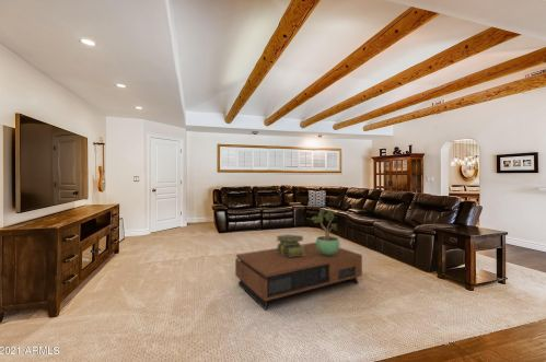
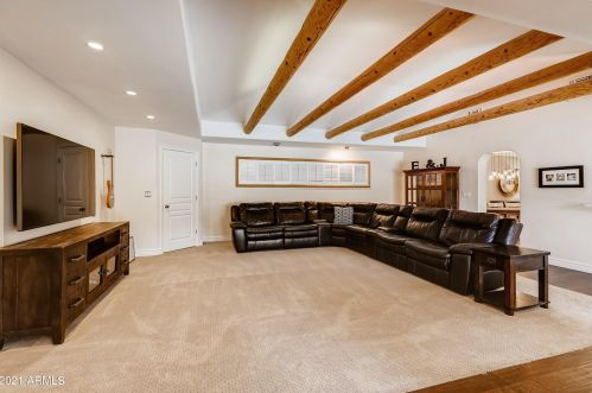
- potted plant (326, 232)
- coffee table (298, 269)
- stack of books (289, 244)
